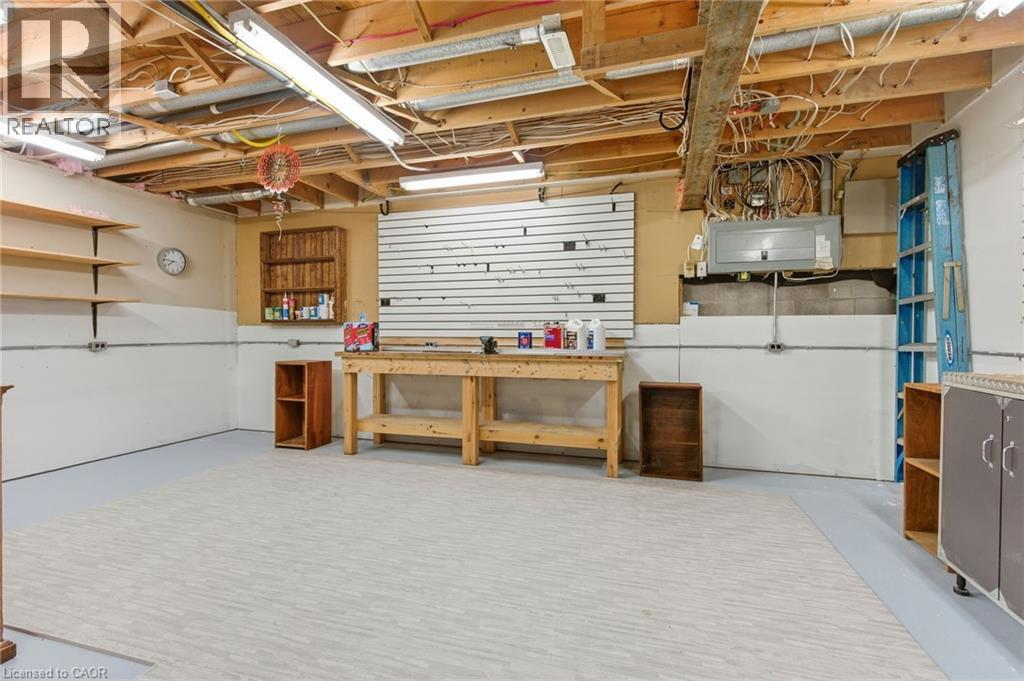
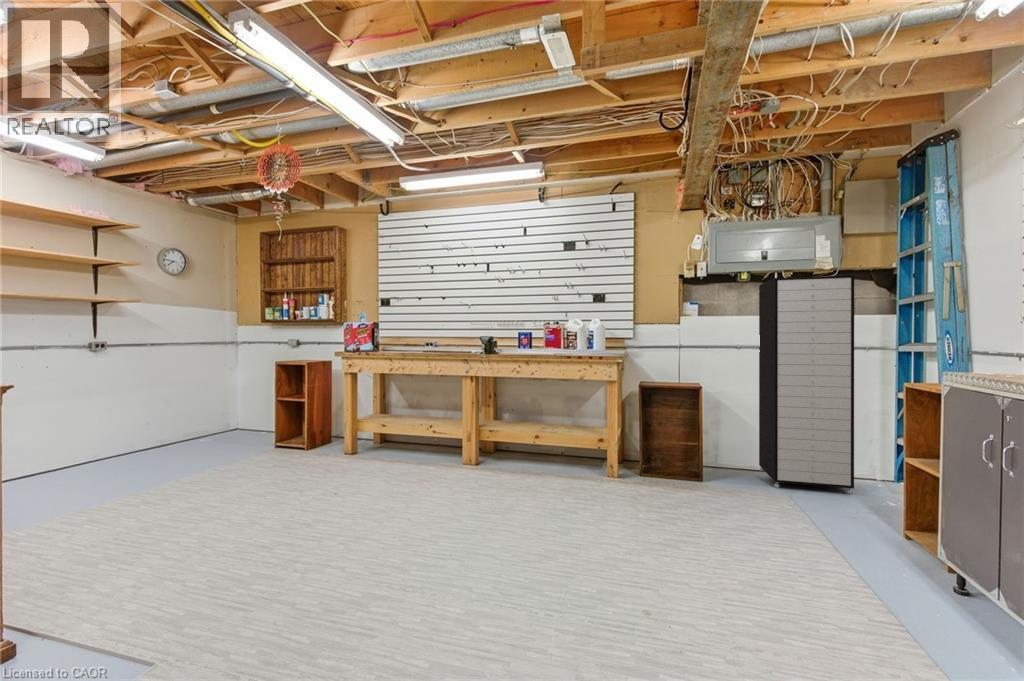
+ storage cabinet (802, 381)
